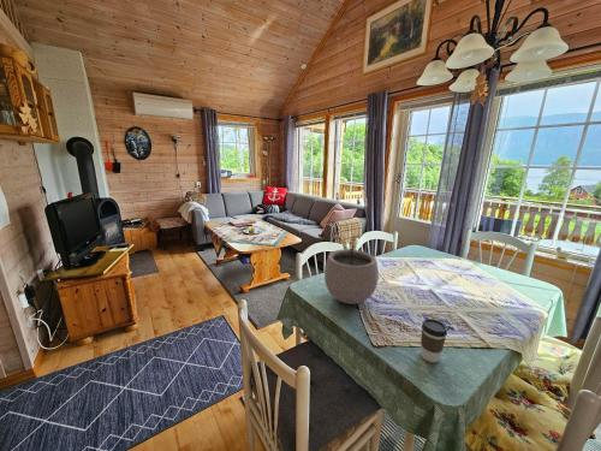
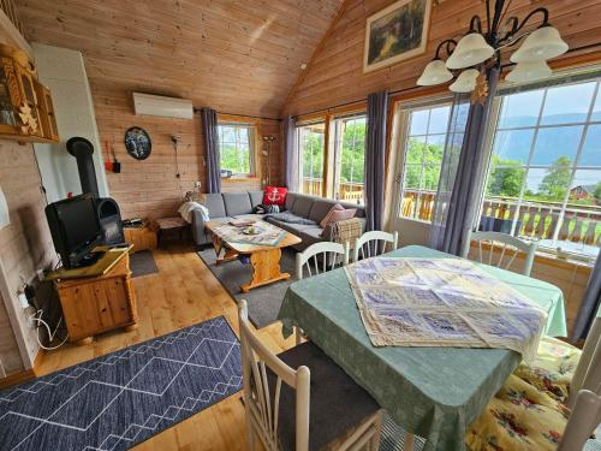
- coffee cup (432, 340)
- plant pot (351, 268)
